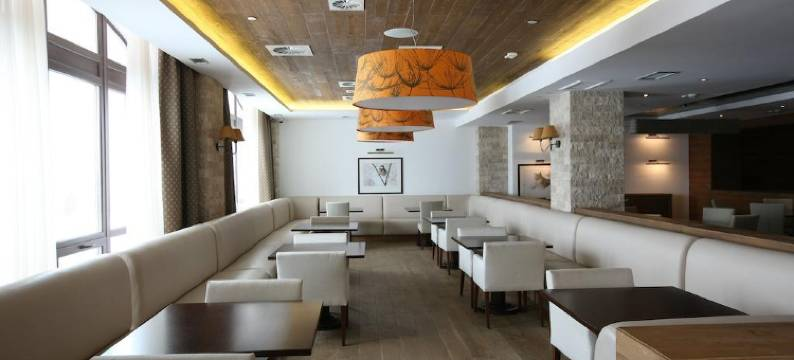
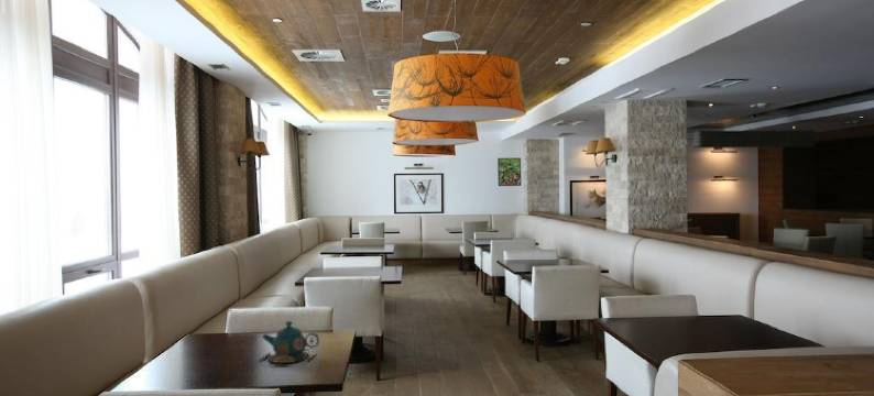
+ teapot (289, 339)
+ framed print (509, 172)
